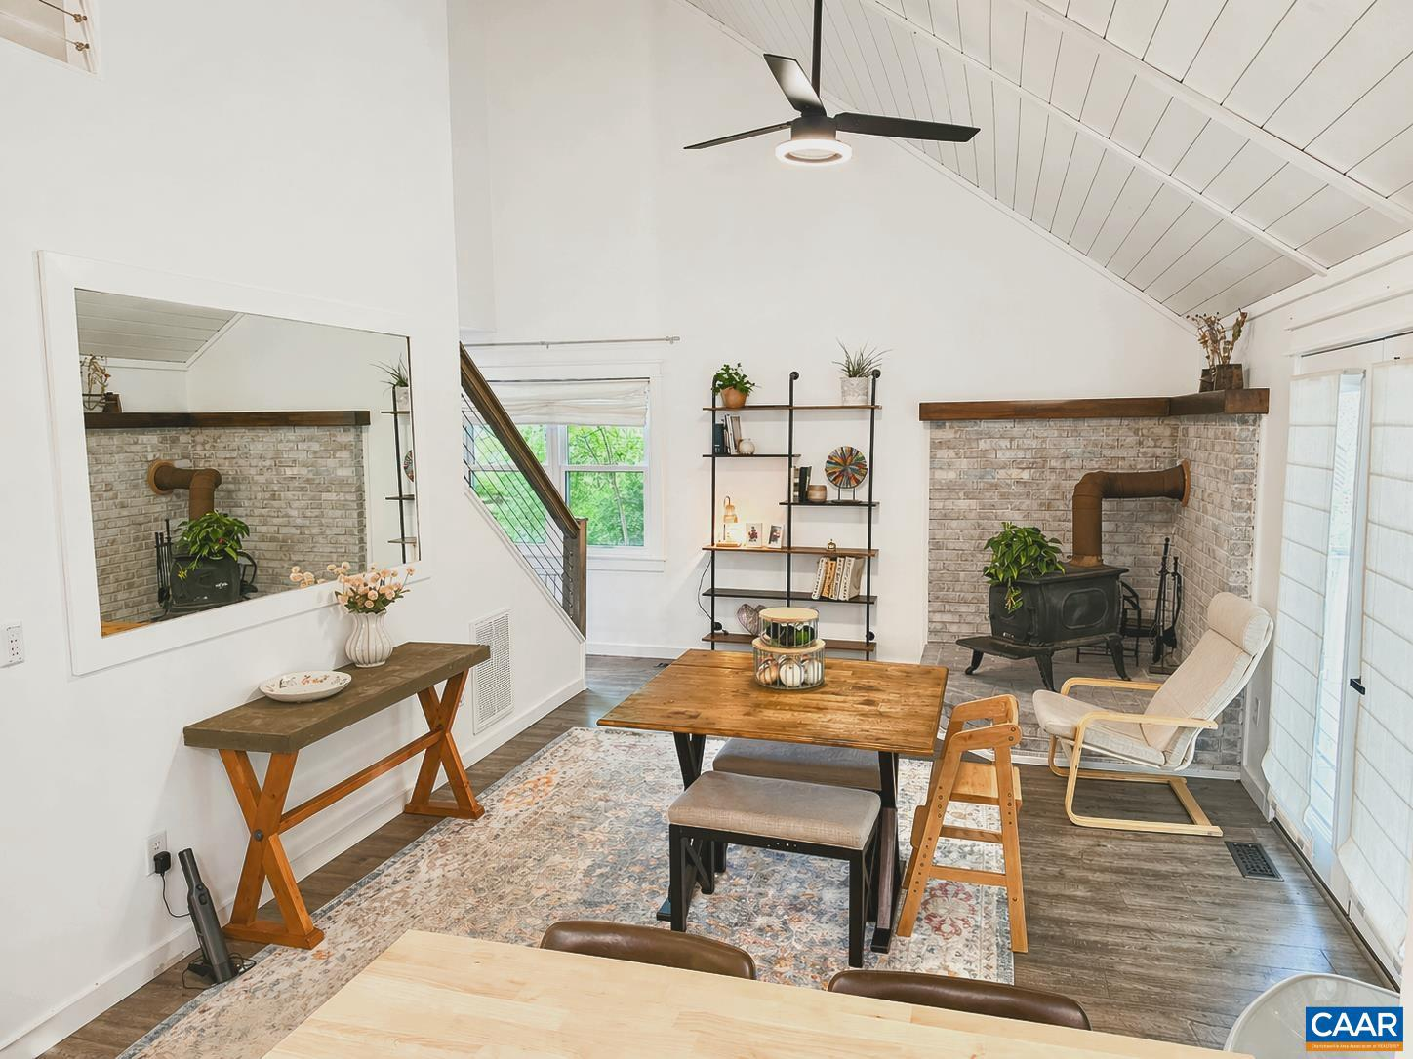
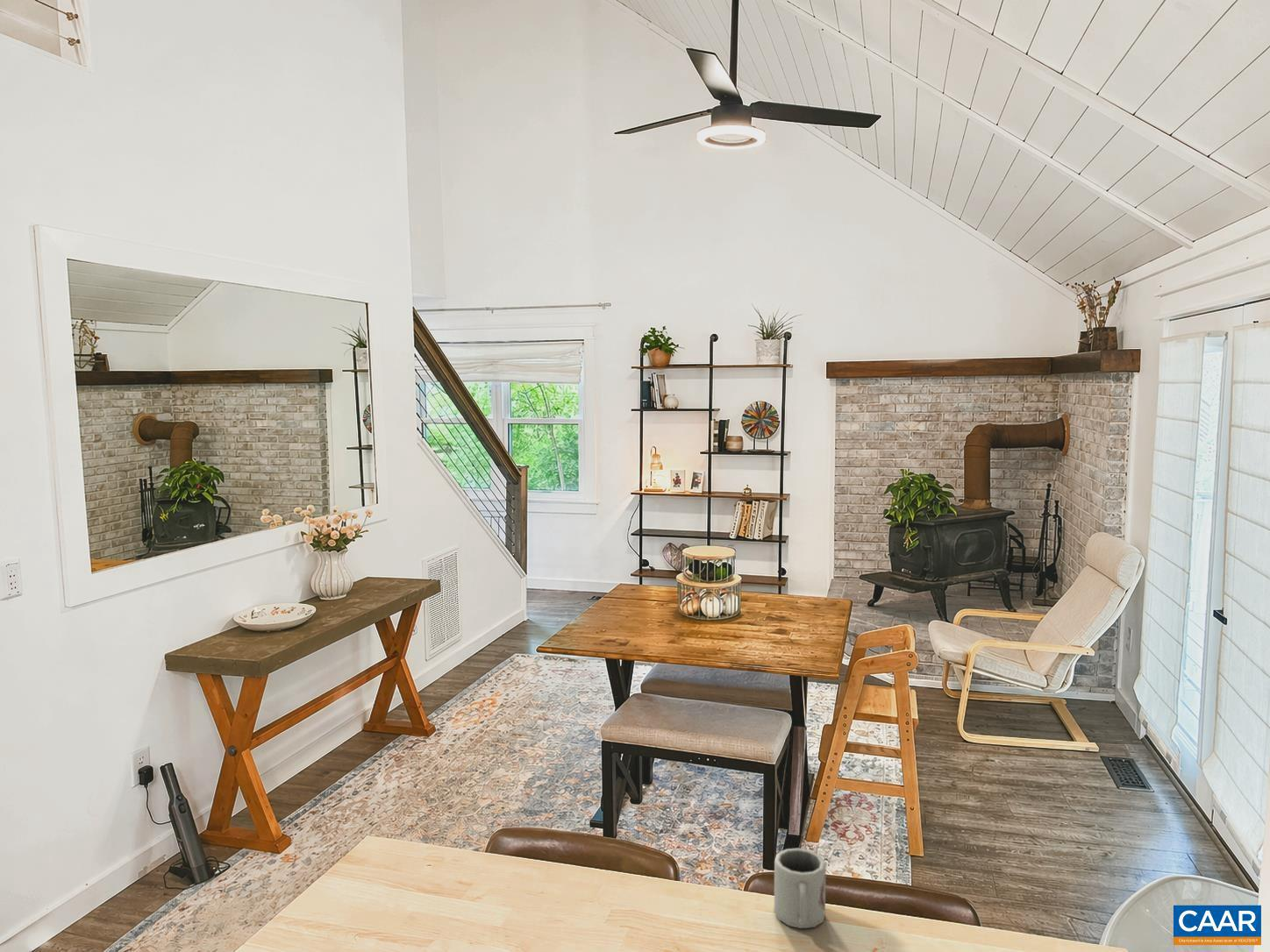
+ cup (800, 892)
